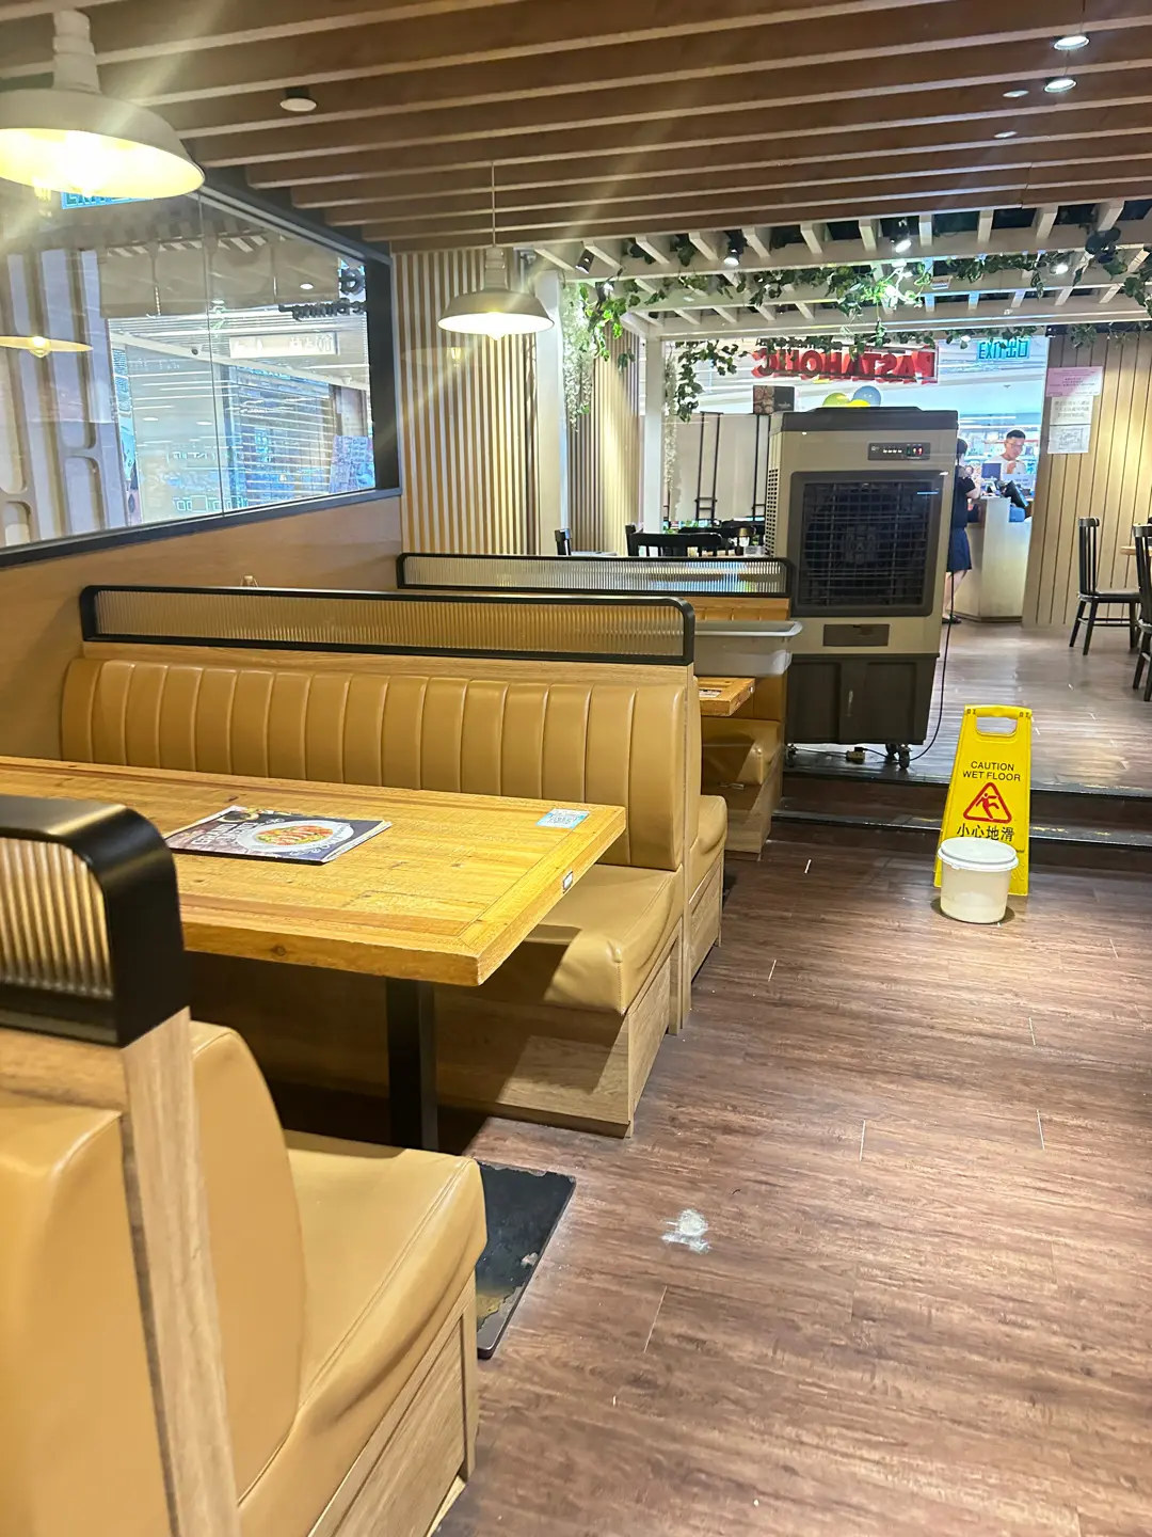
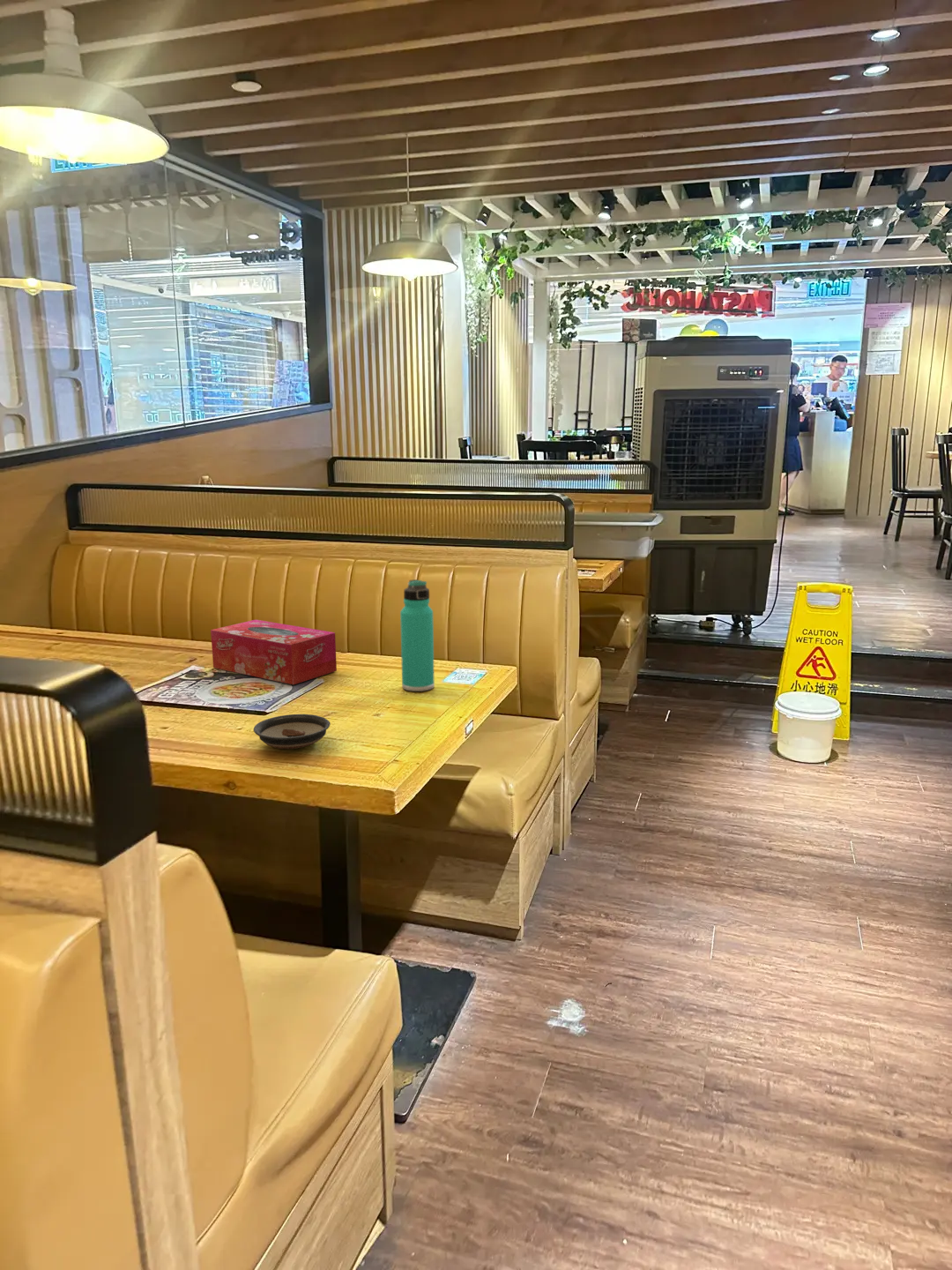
+ thermos bottle (417, 634)
+ tissue box (273, 650)
+ saucer (292, 734)
